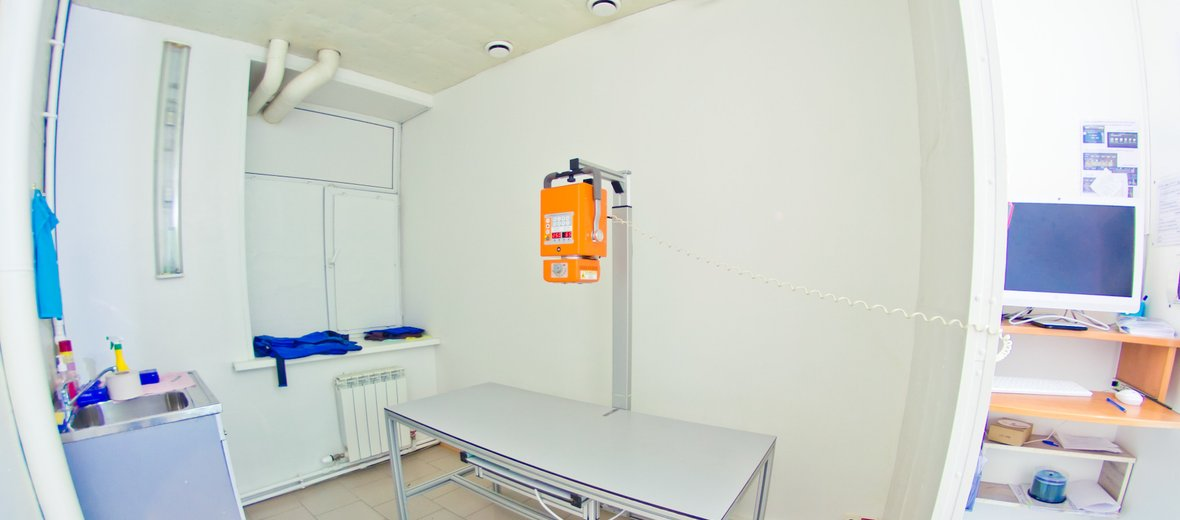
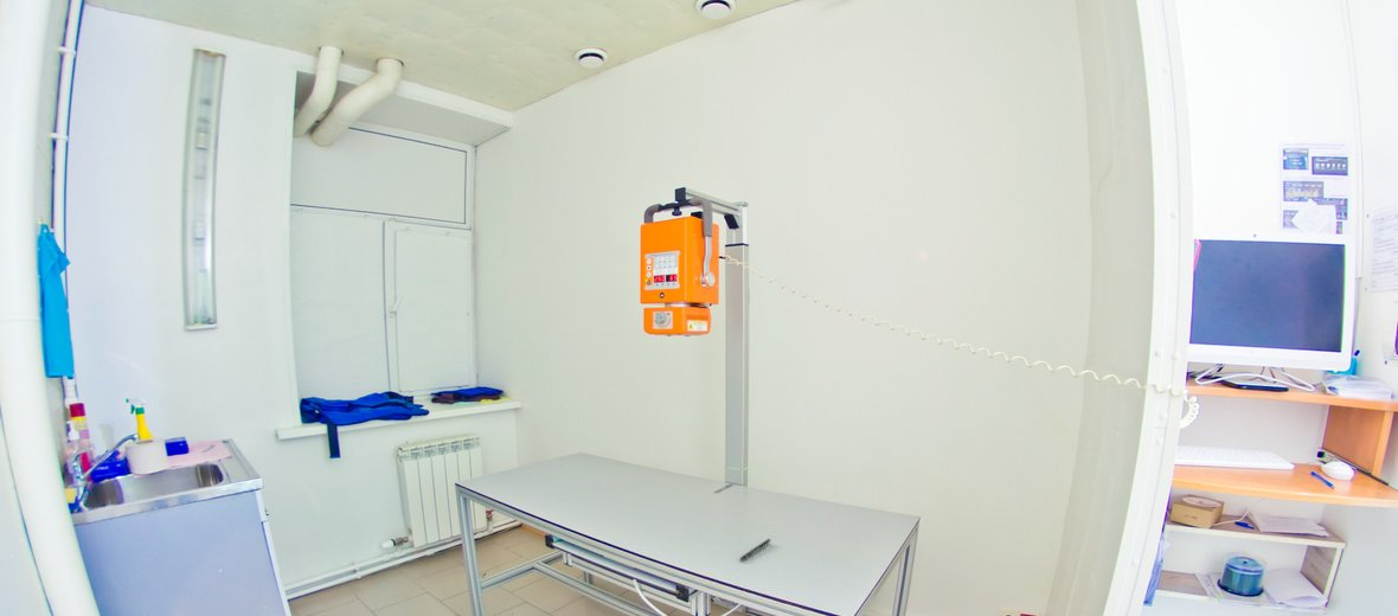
+ pen (755, 548)
